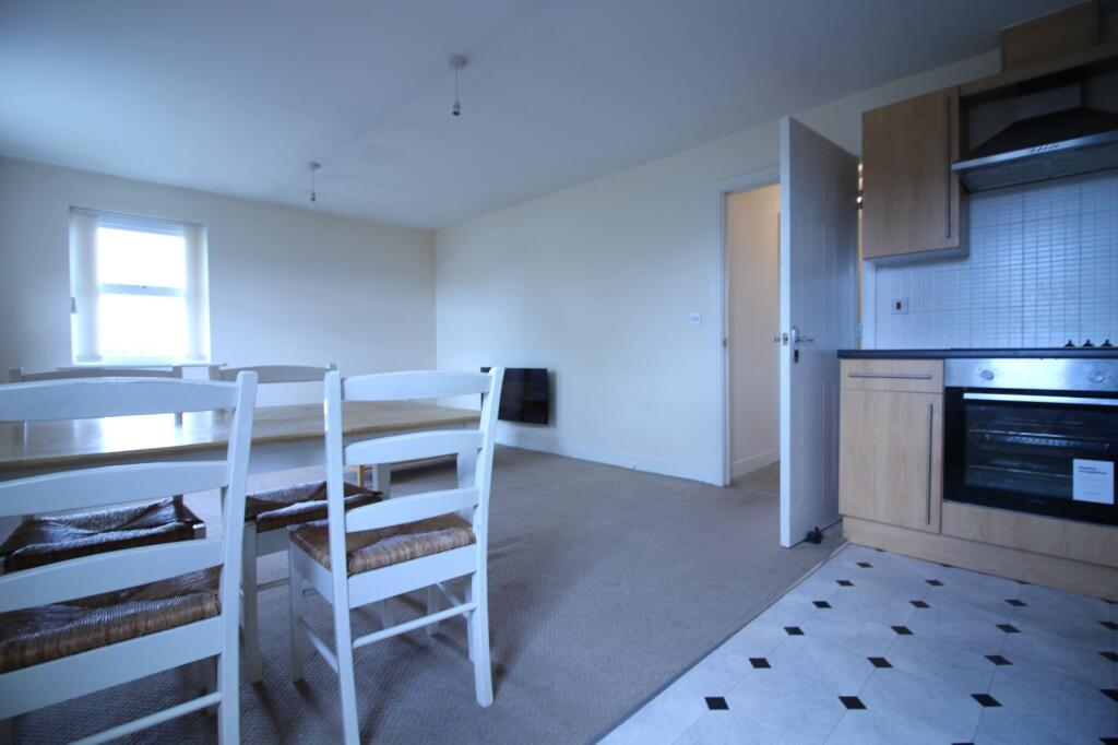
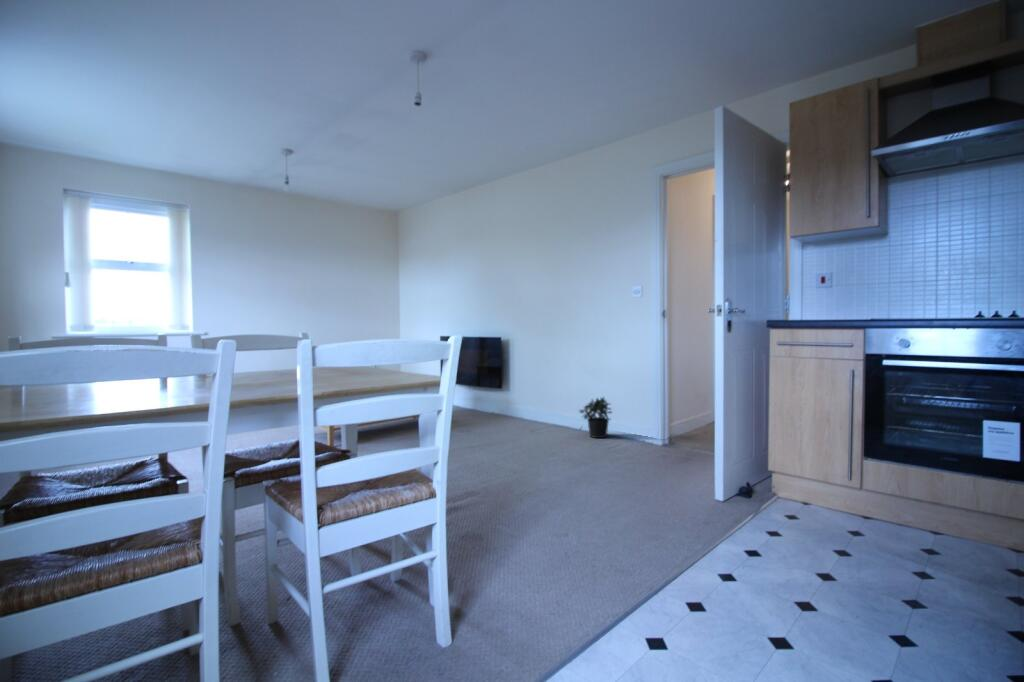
+ potted plant (599, 416)
